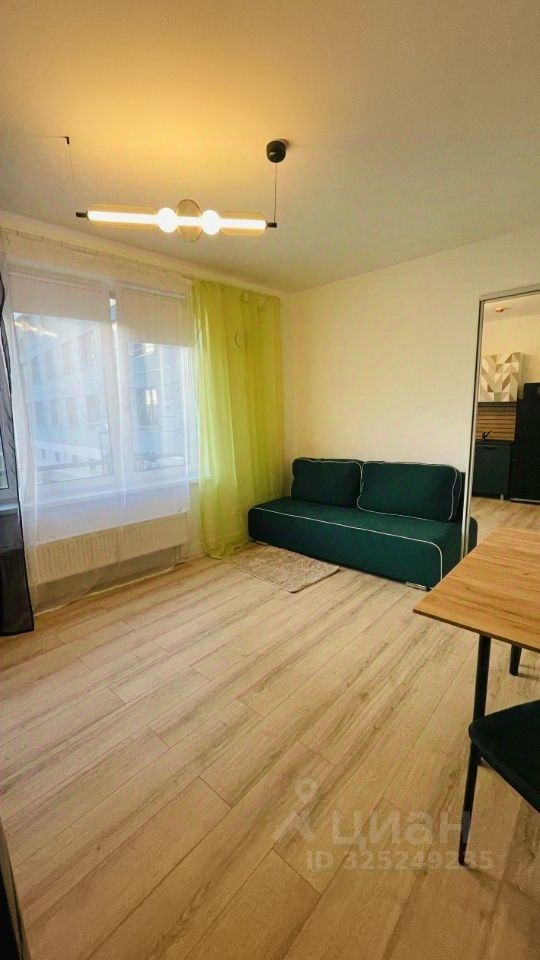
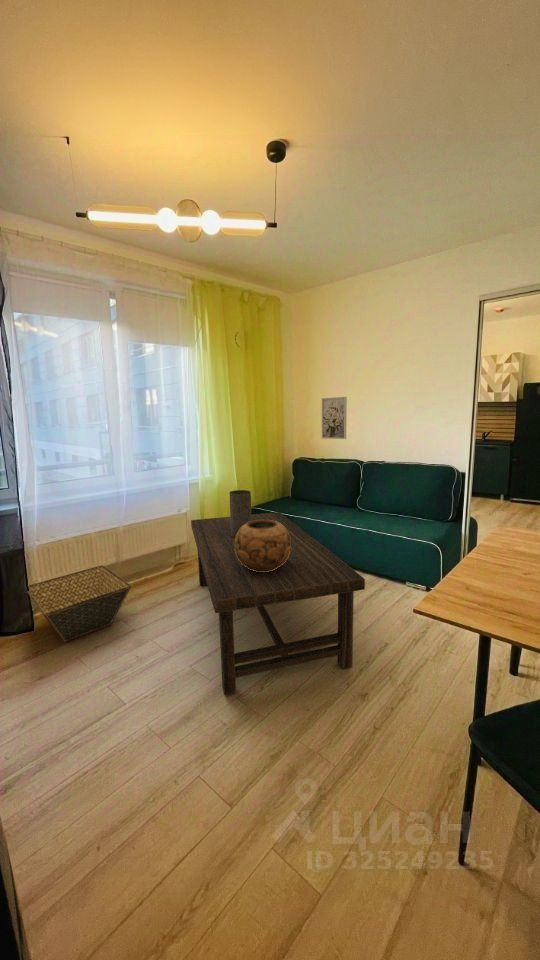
+ wall art (333, 418)
+ vase (240, 513)
+ decorative bowl (262, 545)
+ basket (79, 605)
+ coffee table (258, 579)
